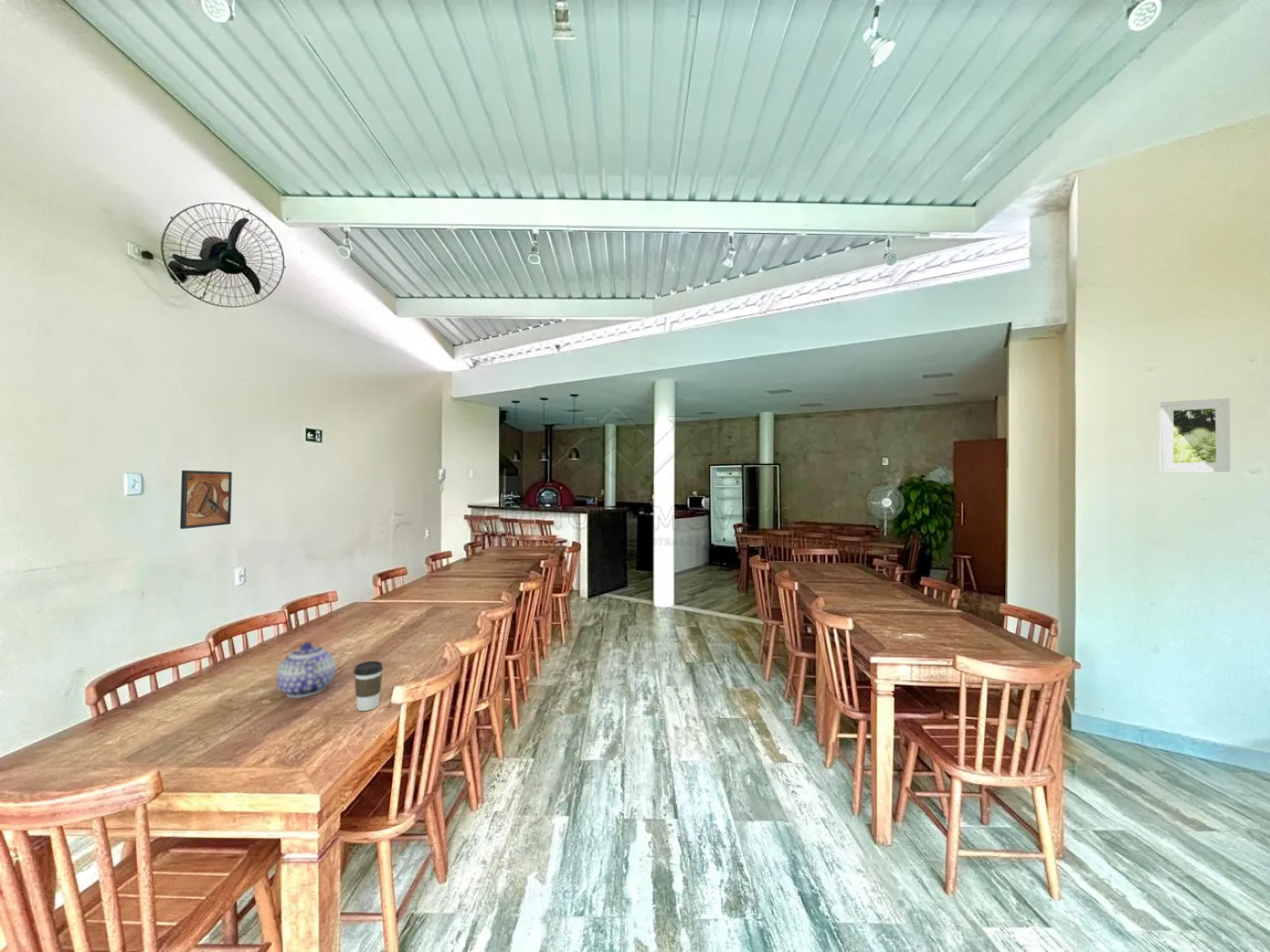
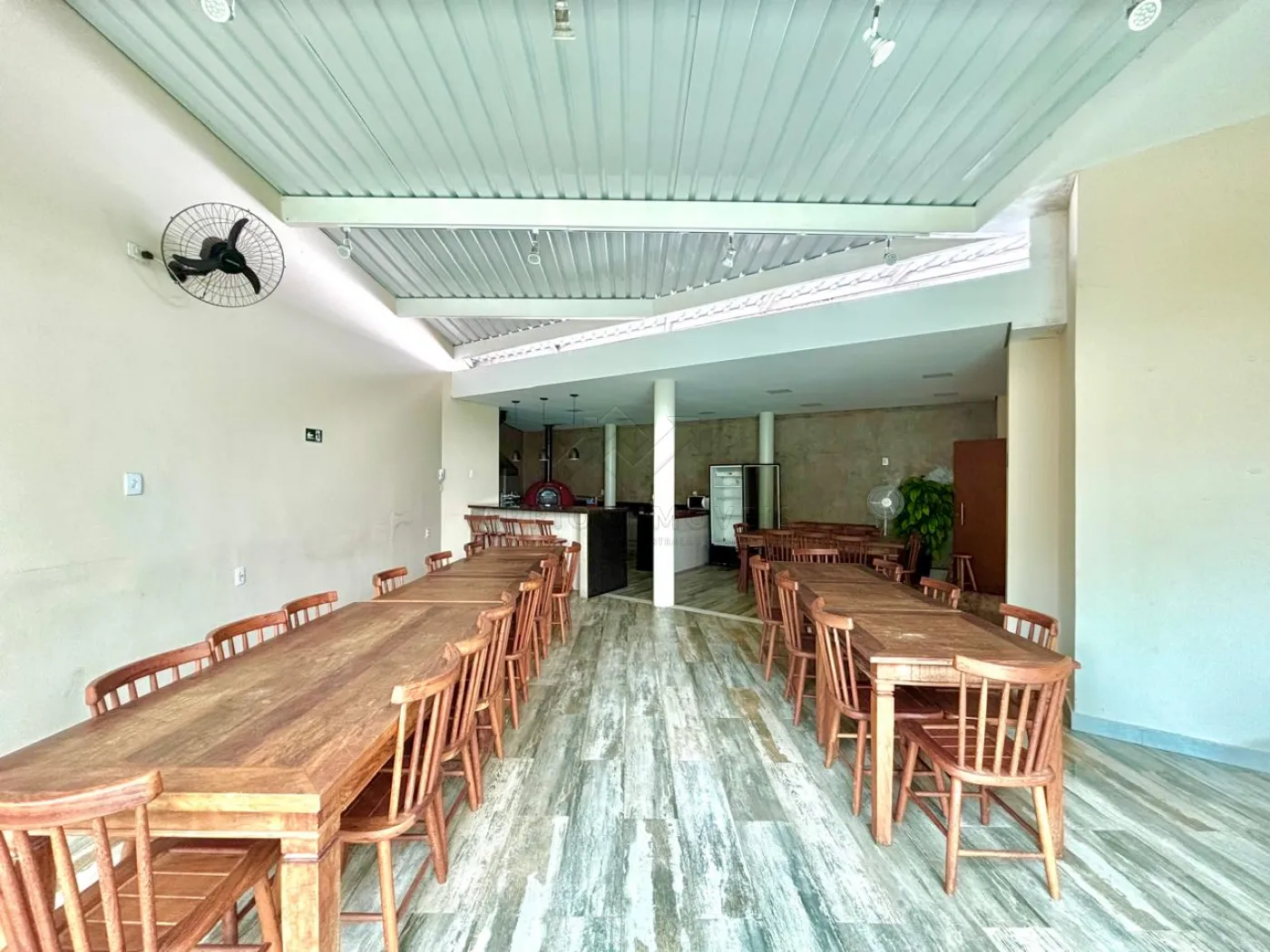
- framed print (1194, 436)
- teapot (307, 666)
- coffee cup (367, 685)
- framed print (207, 499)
